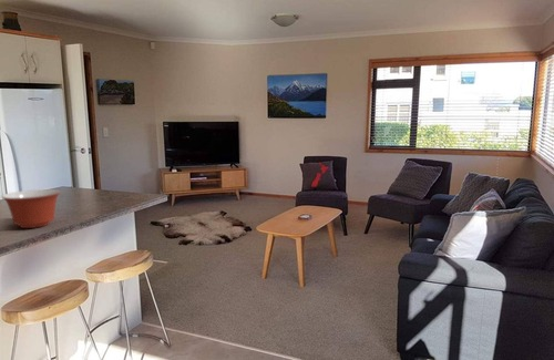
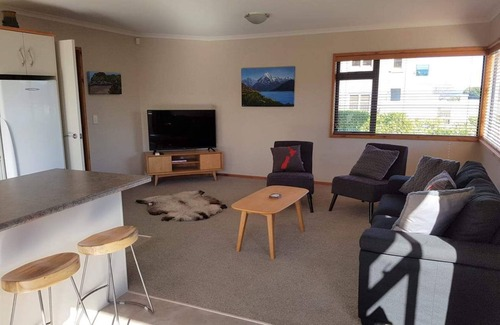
- mixing bowl (33, 209)
